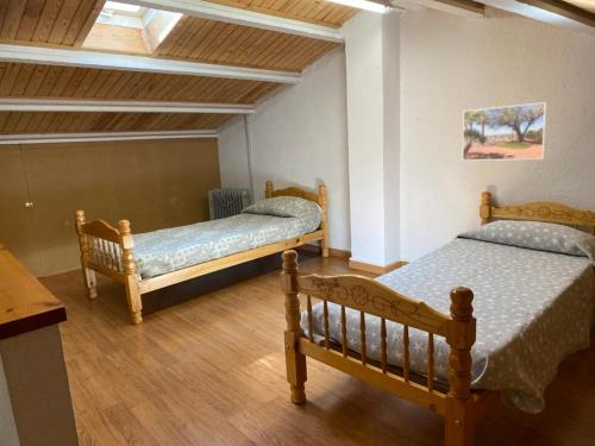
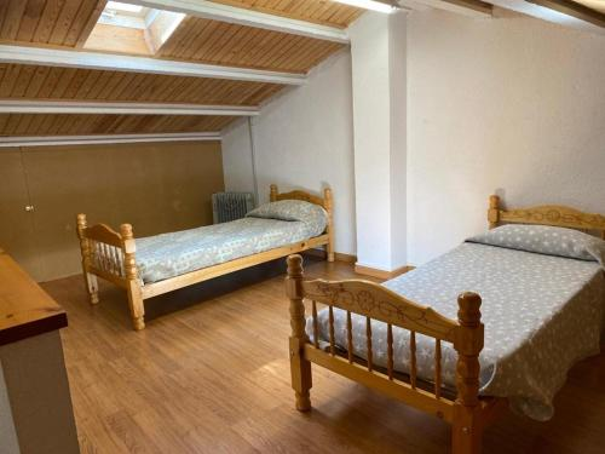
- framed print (501, 133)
